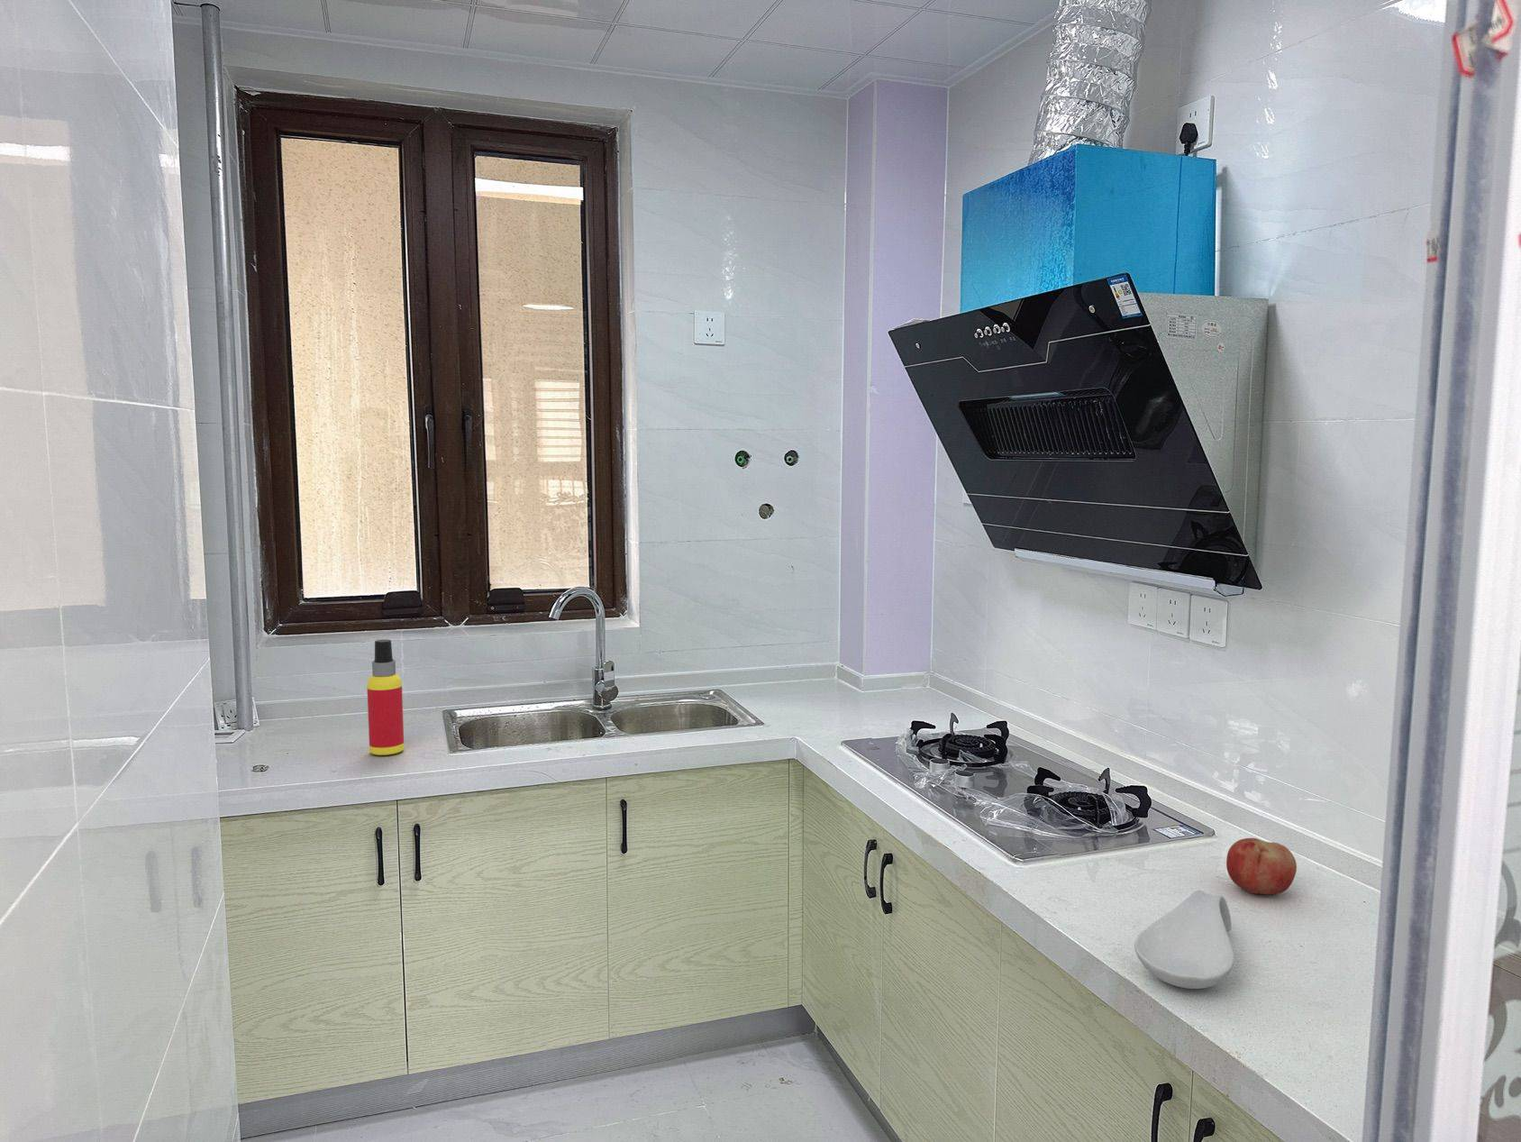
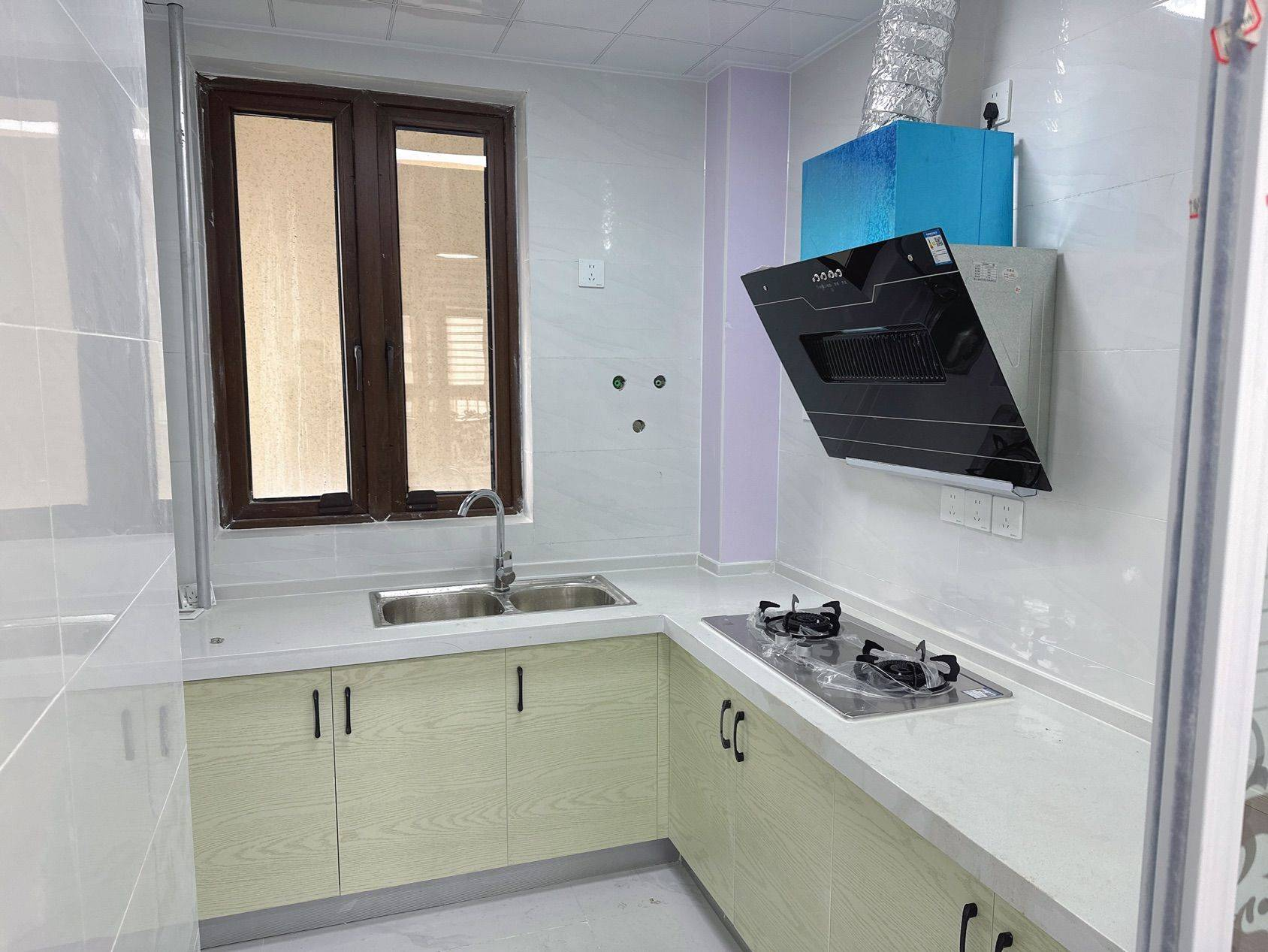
- spoon rest (1194, 933)
- fruit (1261, 866)
- spray bottle (385, 696)
